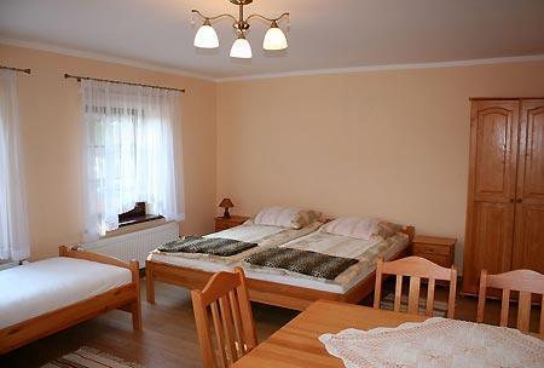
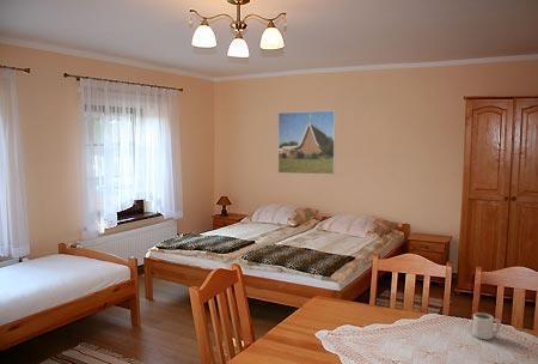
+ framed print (305, 142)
+ cup (485, 326)
